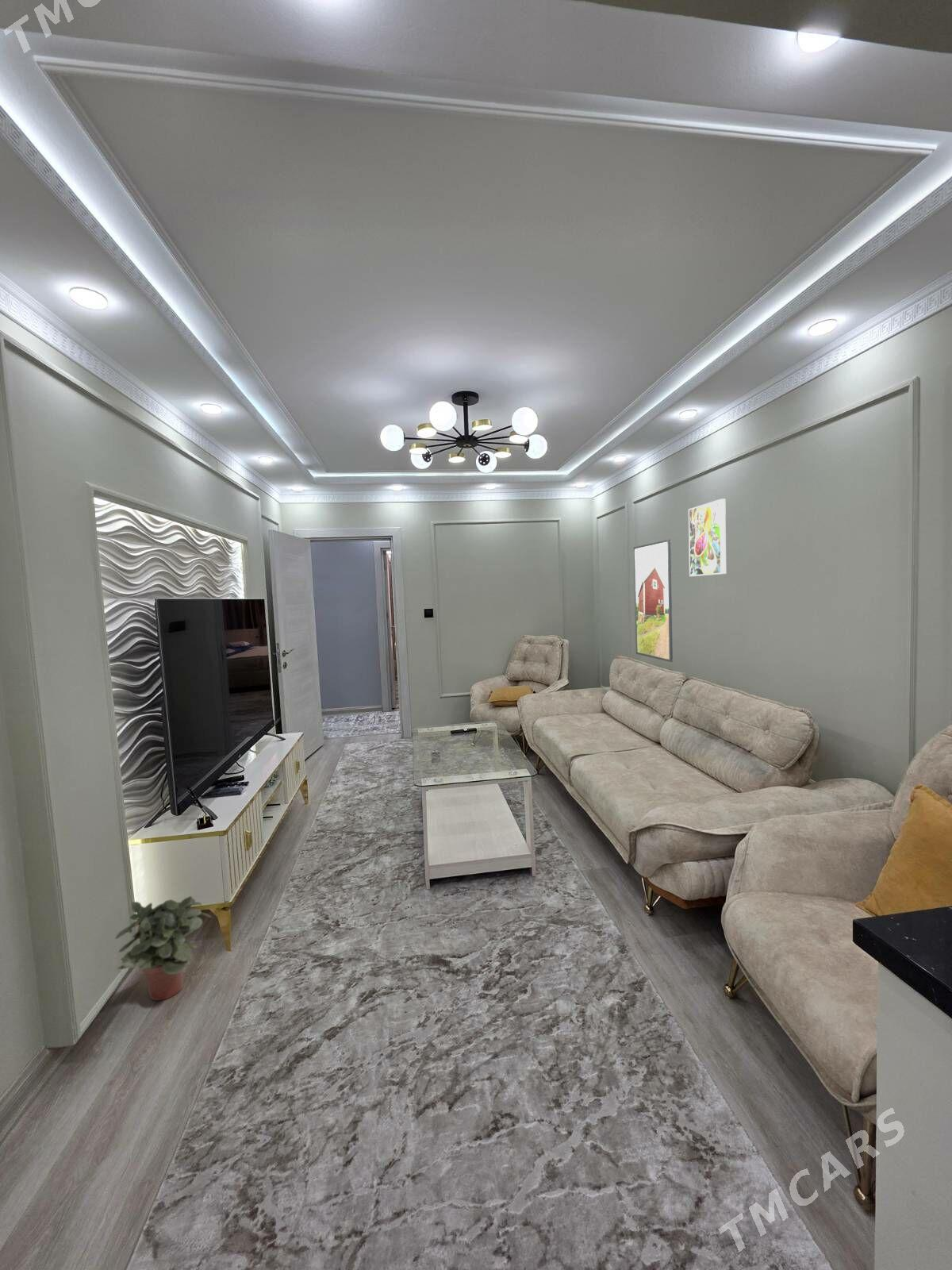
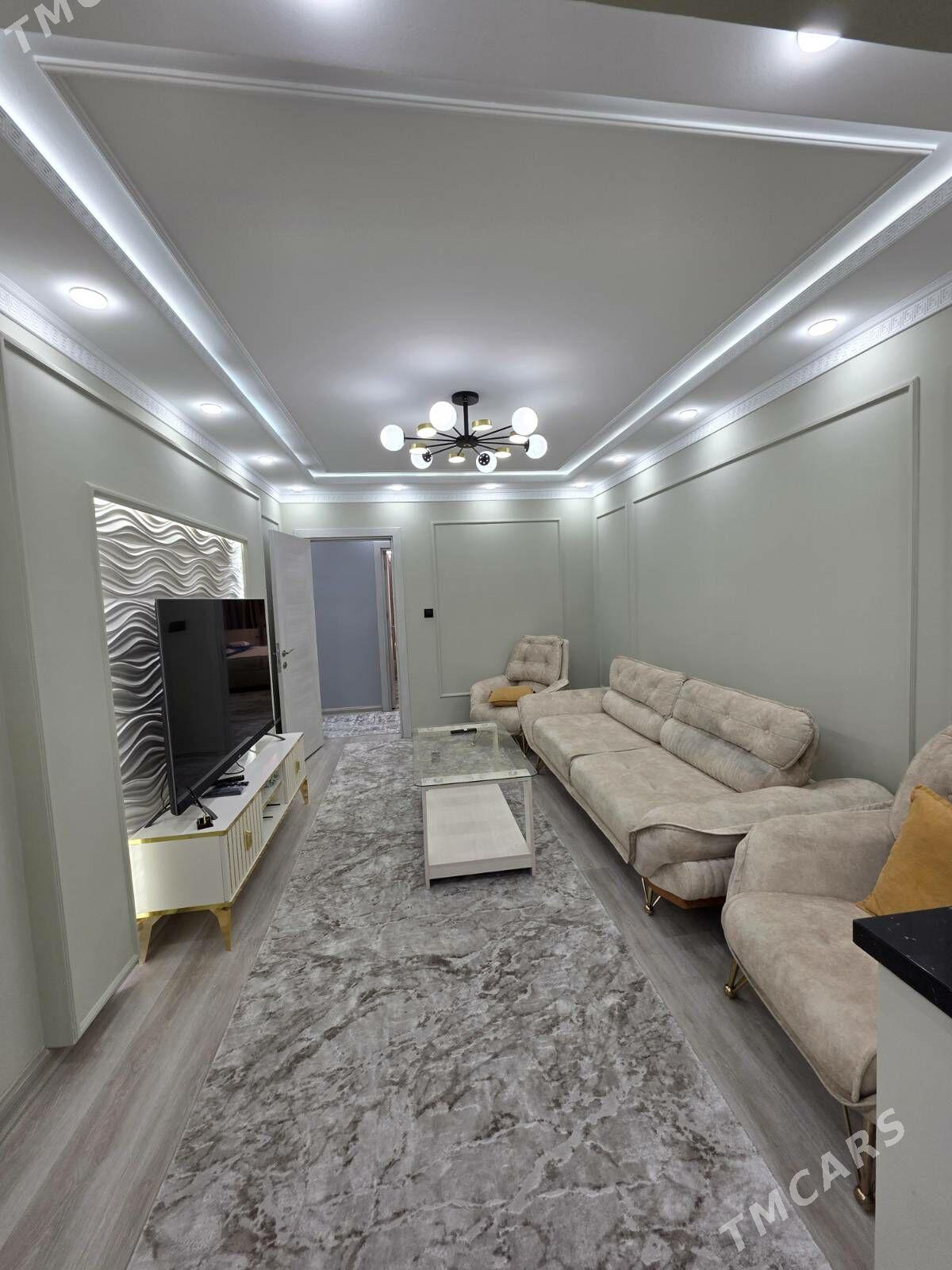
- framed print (651, 601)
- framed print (706, 540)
- potted plant (163, 945)
